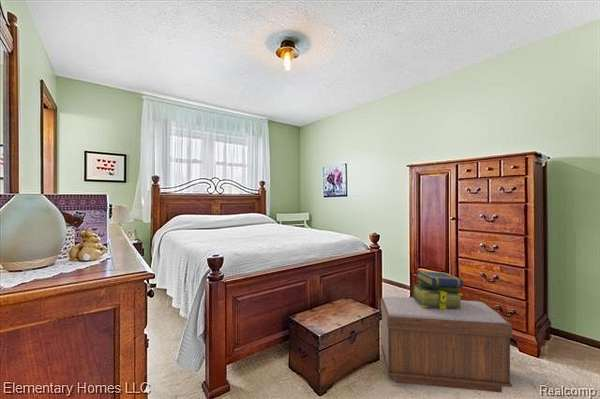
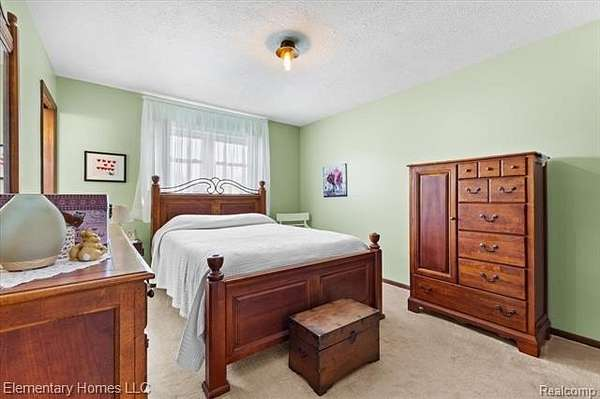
- stack of books (437, 288)
- bench (438, 338)
